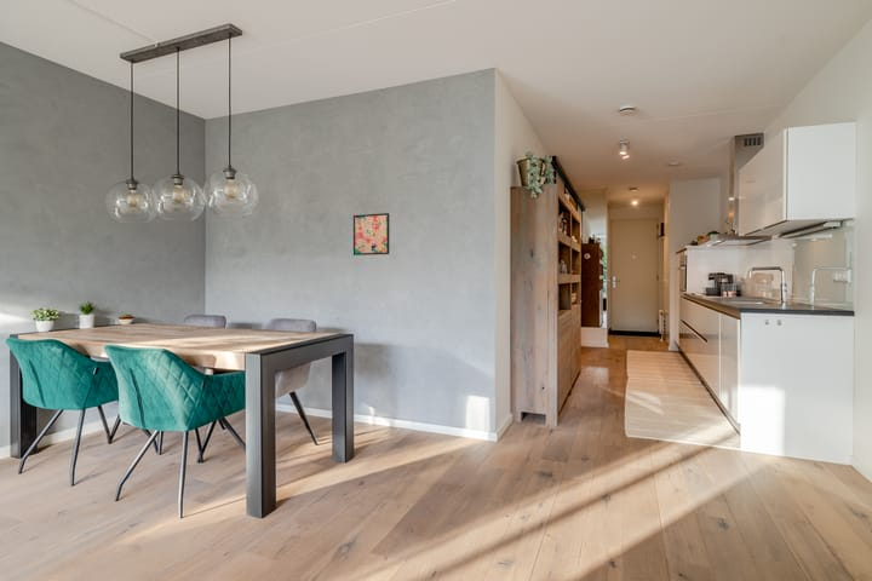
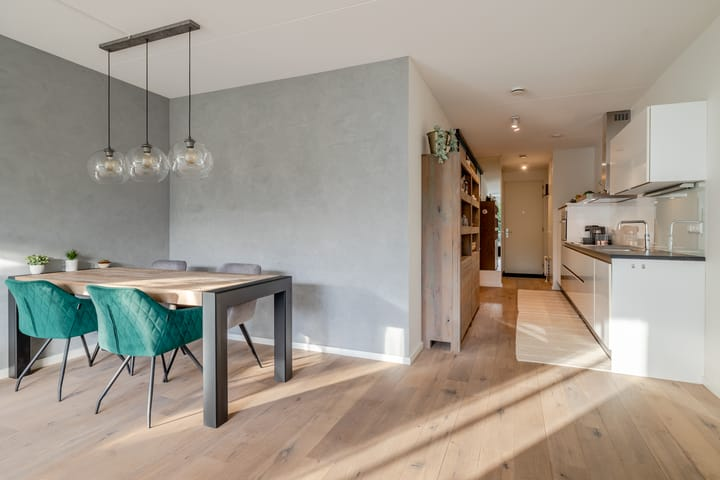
- wall art (371, 234)
